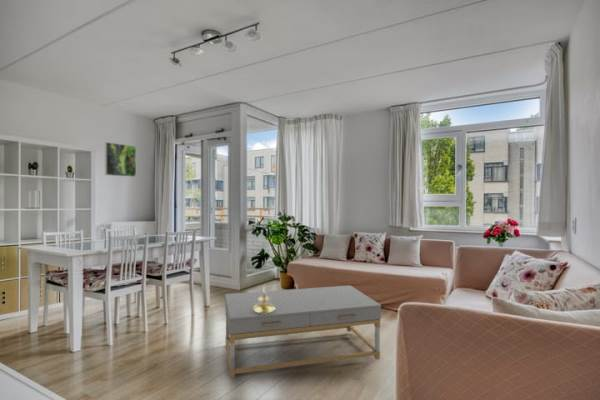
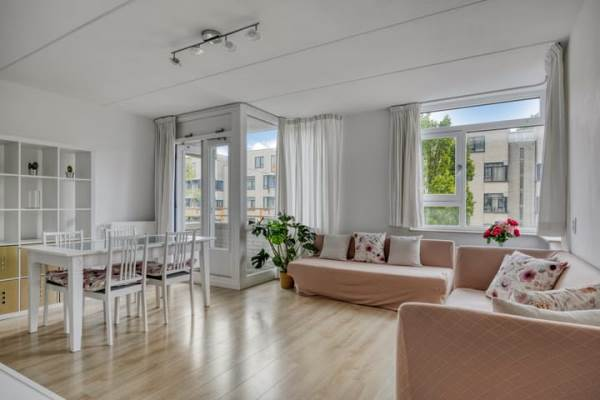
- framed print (121, 160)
- coffee table (299, 325)
- candle holder (264, 296)
